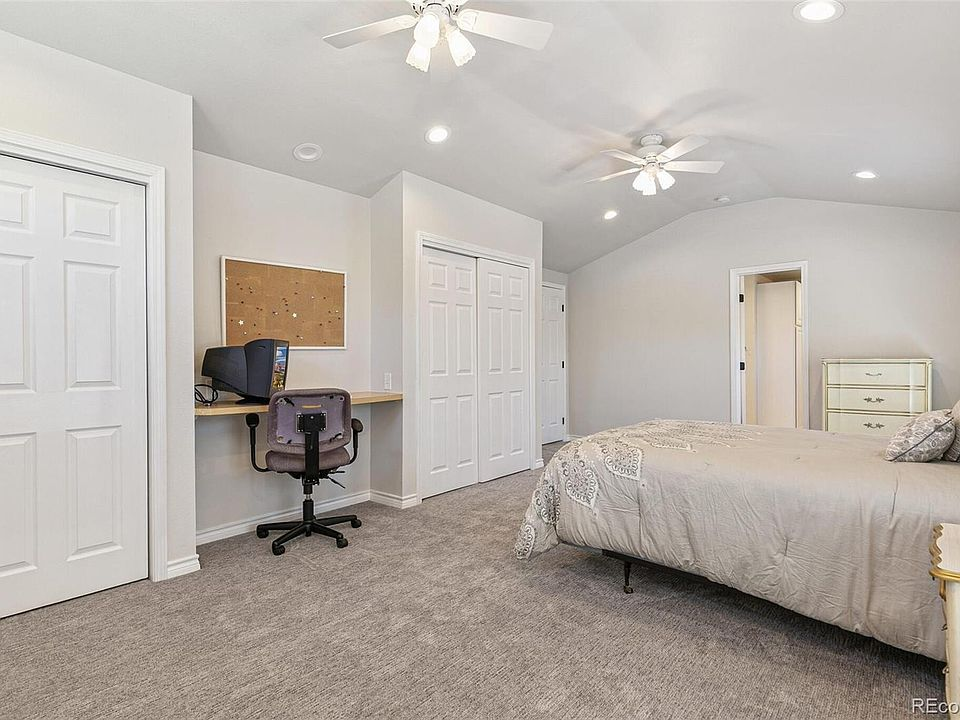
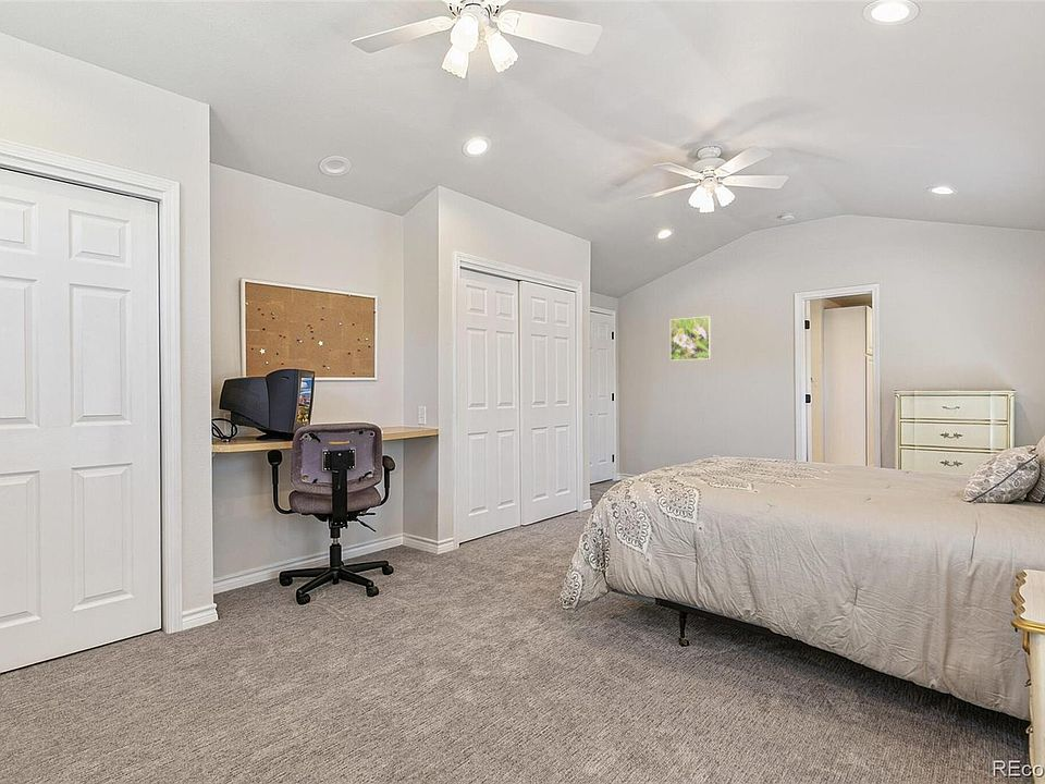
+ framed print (689, 339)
